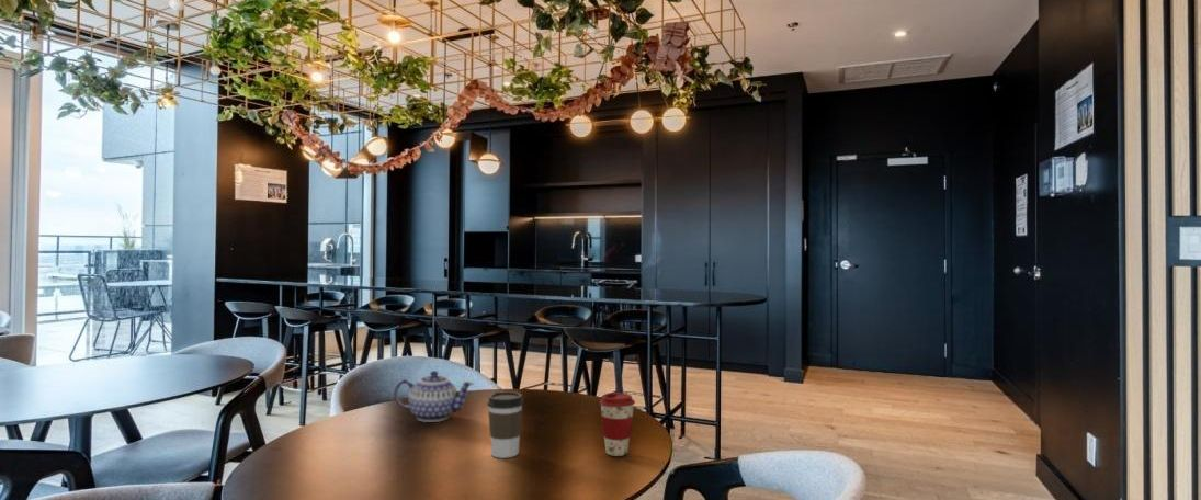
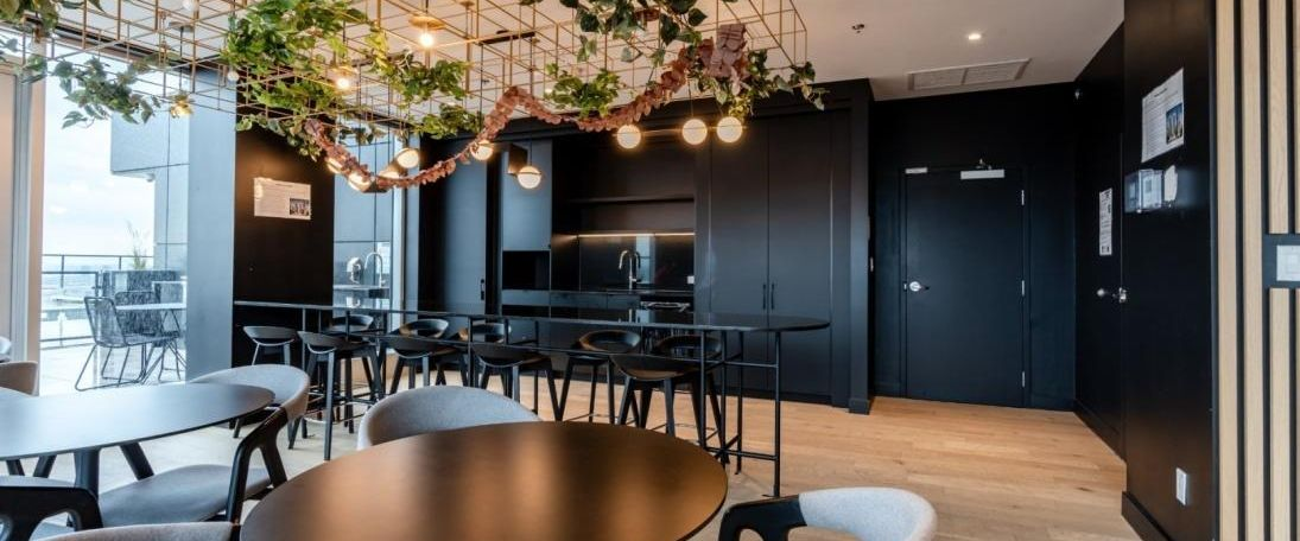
- coffee cup (616, 423)
- coffee cup (505, 424)
- teapot (433, 394)
